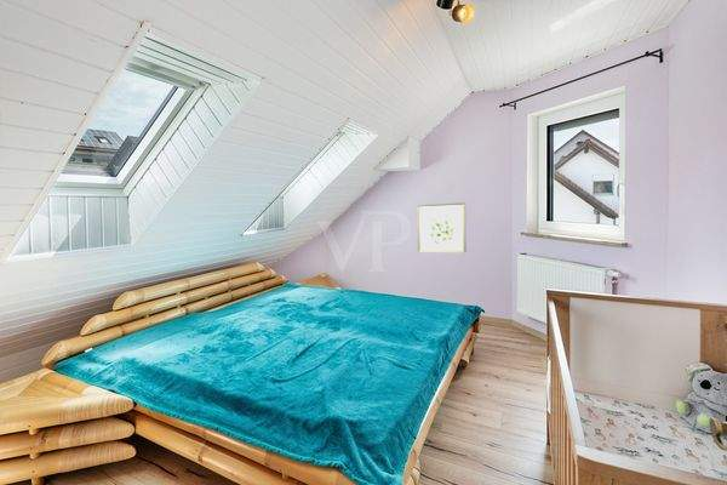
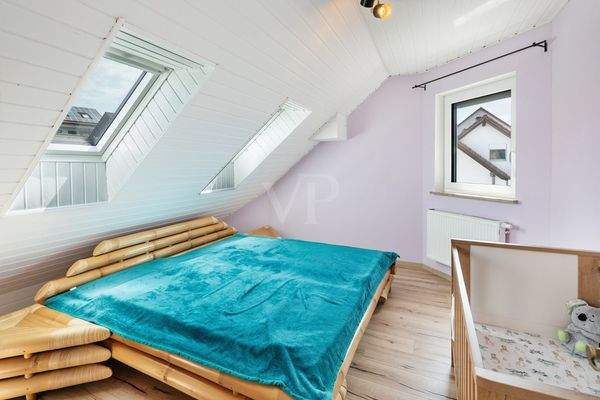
- wall art (440, 228)
